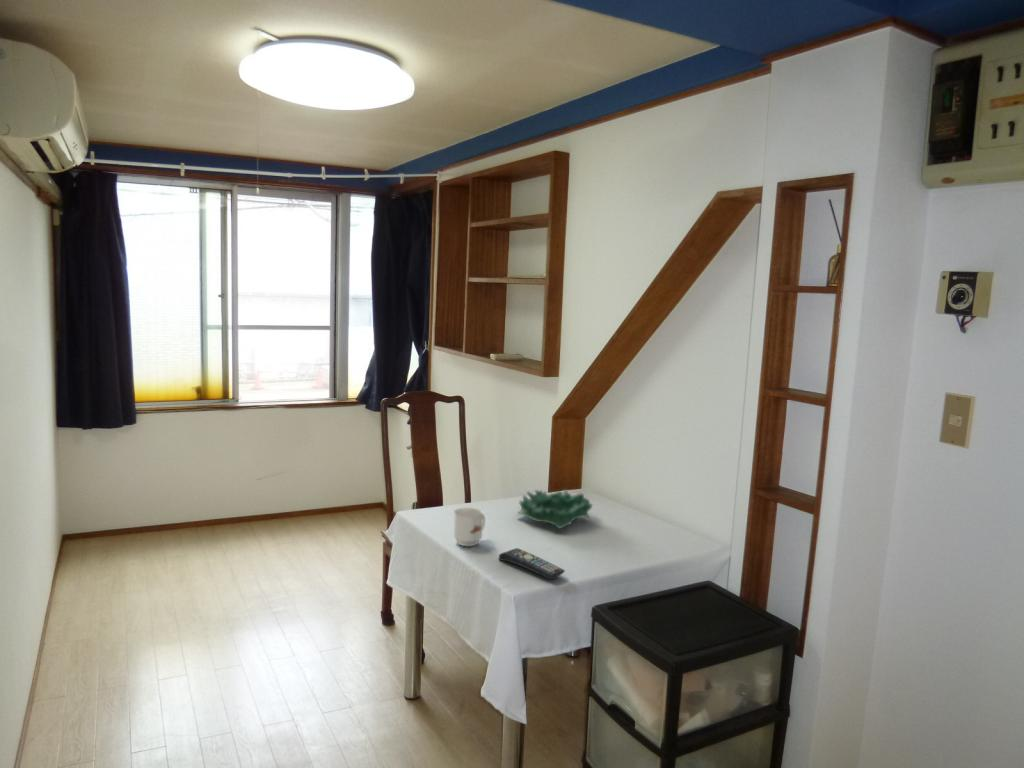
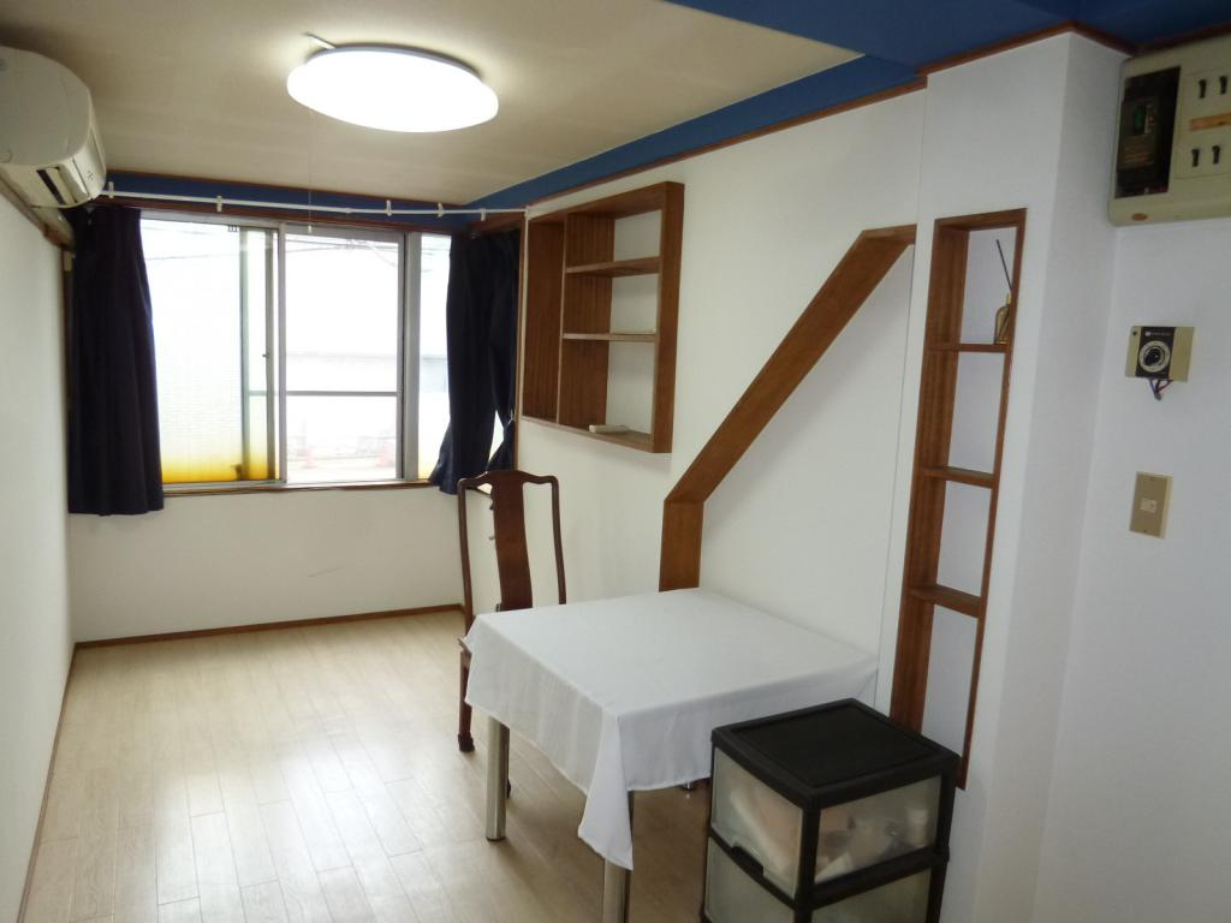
- mug (471, 526)
- remote control (530, 562)
- decorative bowl (554, 508)
